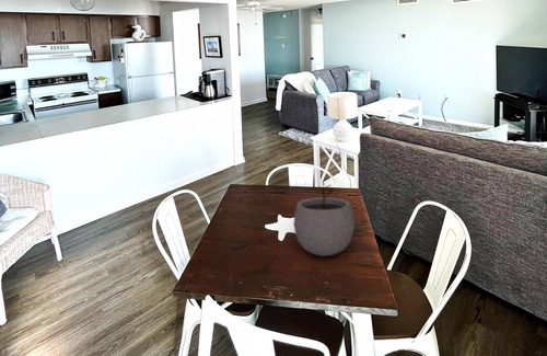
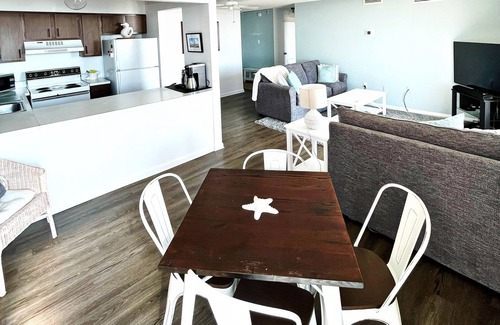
- plant pot (323, 217)
